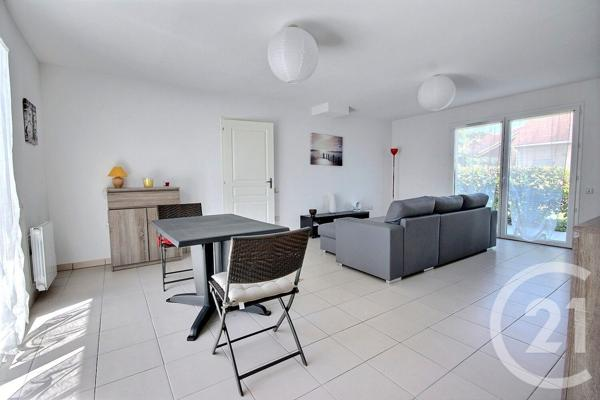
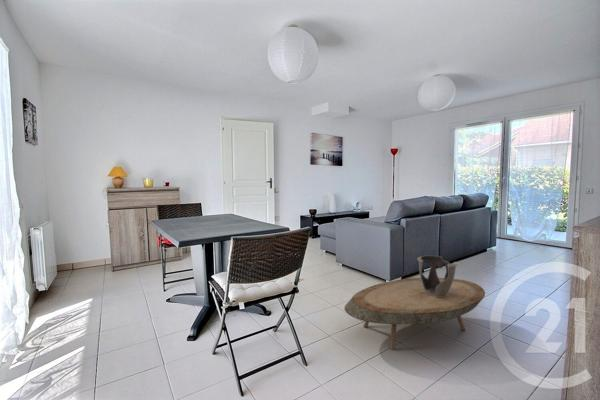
+ coffee table (417, 310)
+ decorative bowl (436, 275)
